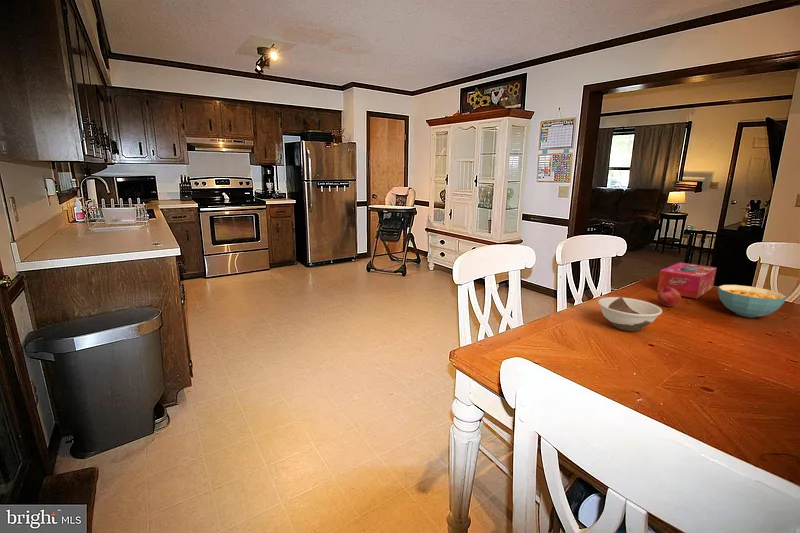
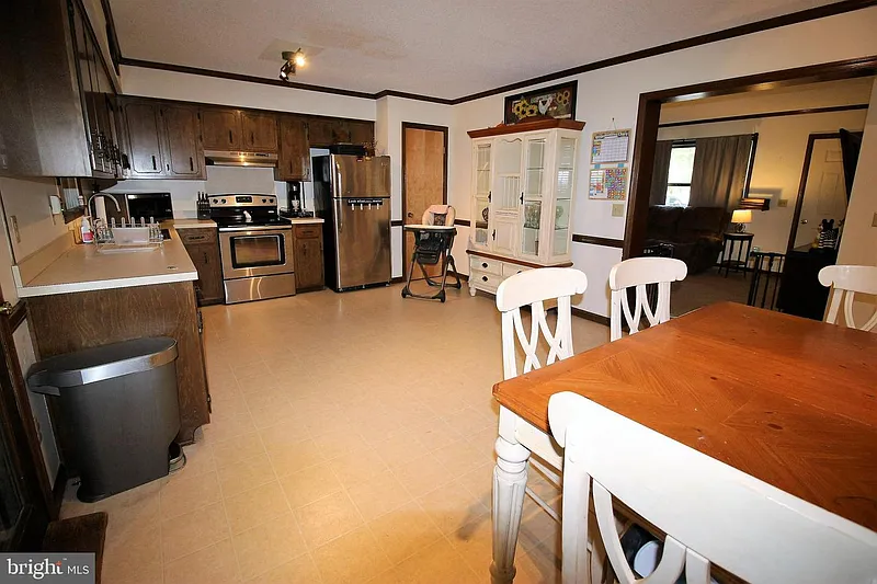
- bowl (627, 316)
- tissue box (687, 279)
- cereal bowl (748, 303)
- fruit (669, 295)
